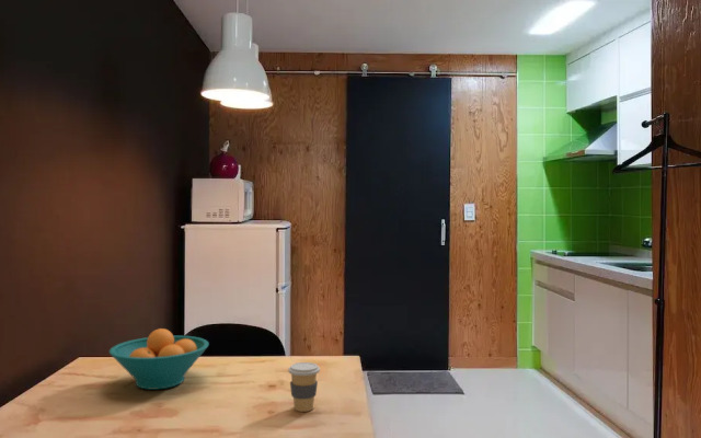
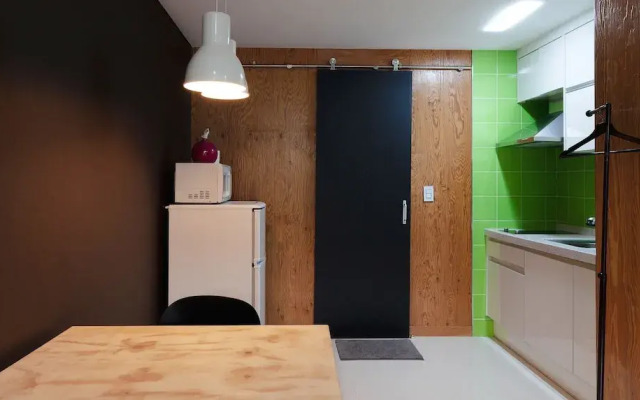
- fruit bowl (160, 356)
- coffee cup (303, 387)
